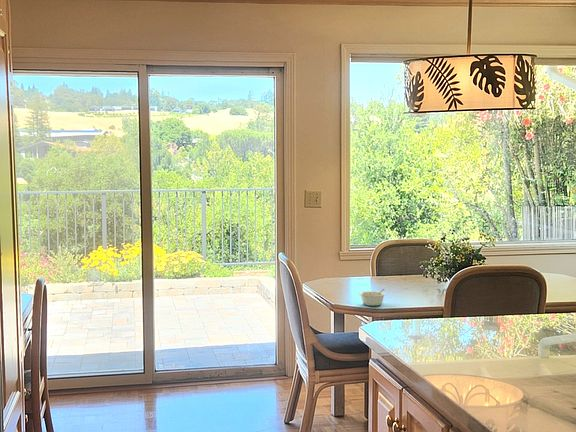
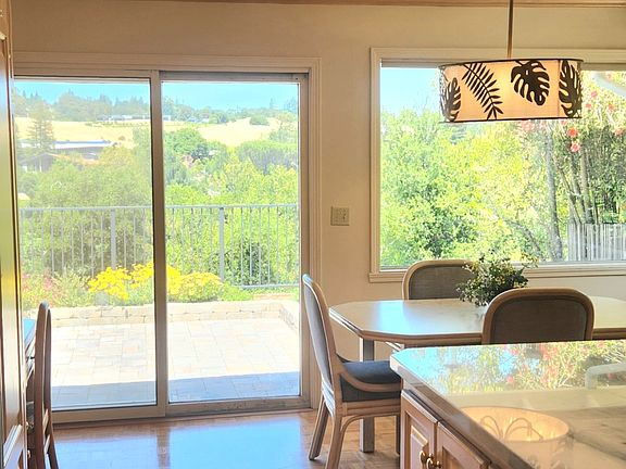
- legume (372, 297)
